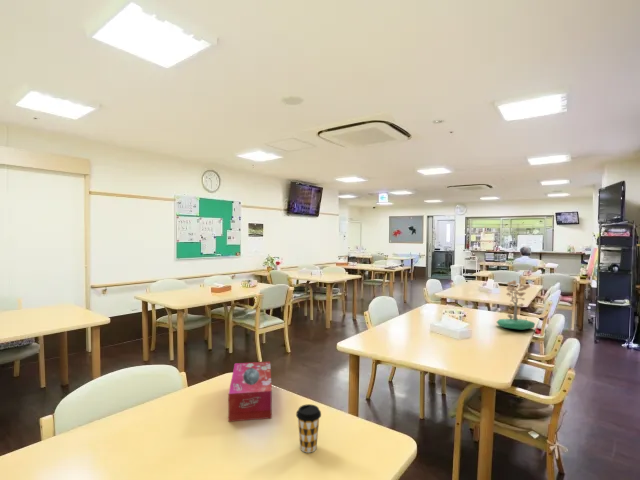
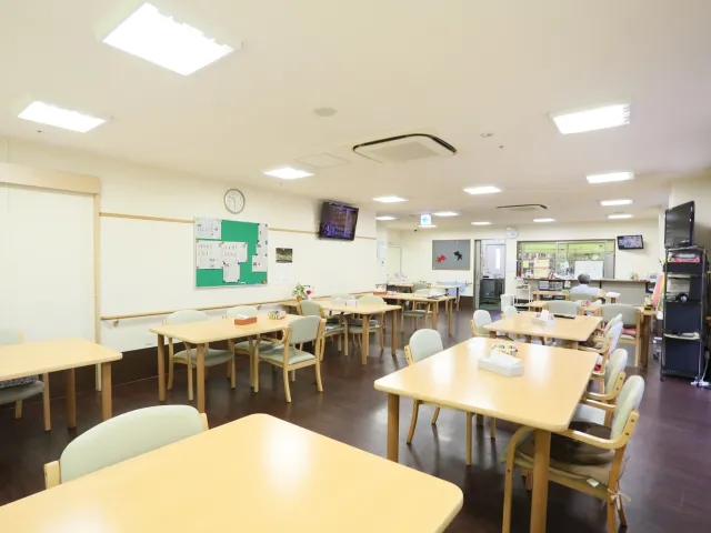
- coffee cup (308, 428)
- tissue box (251, 388)
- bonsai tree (517, 305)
